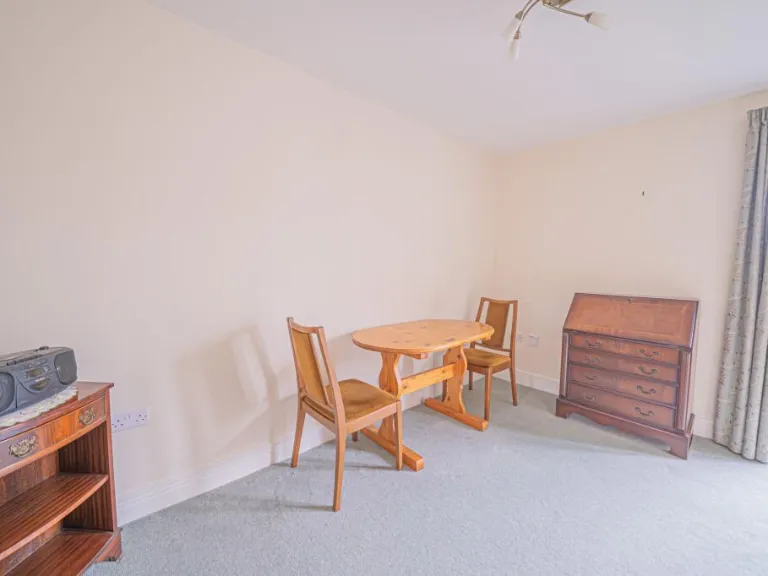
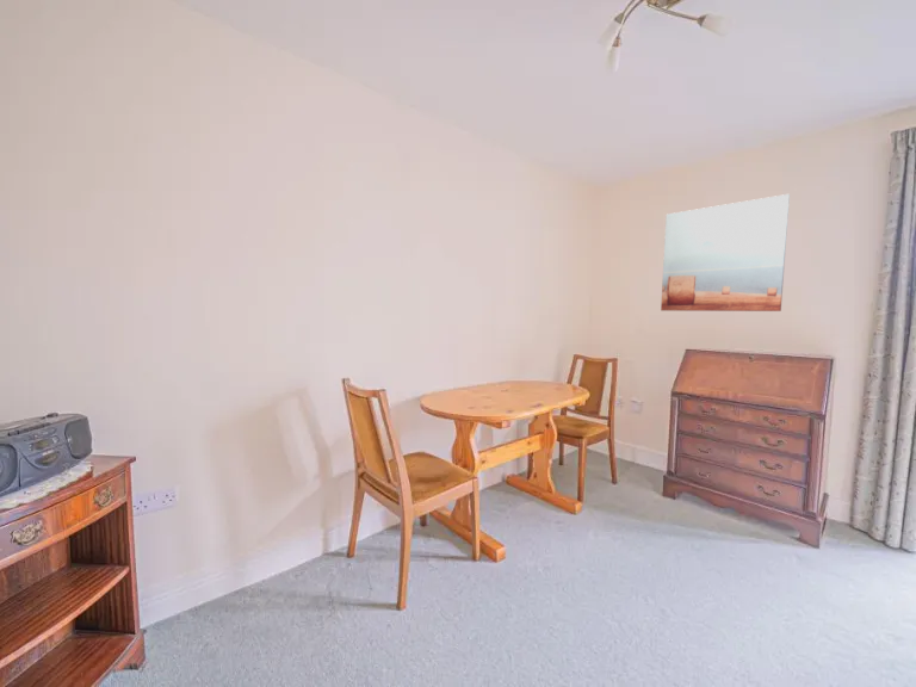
+ wall art (718, 258)
